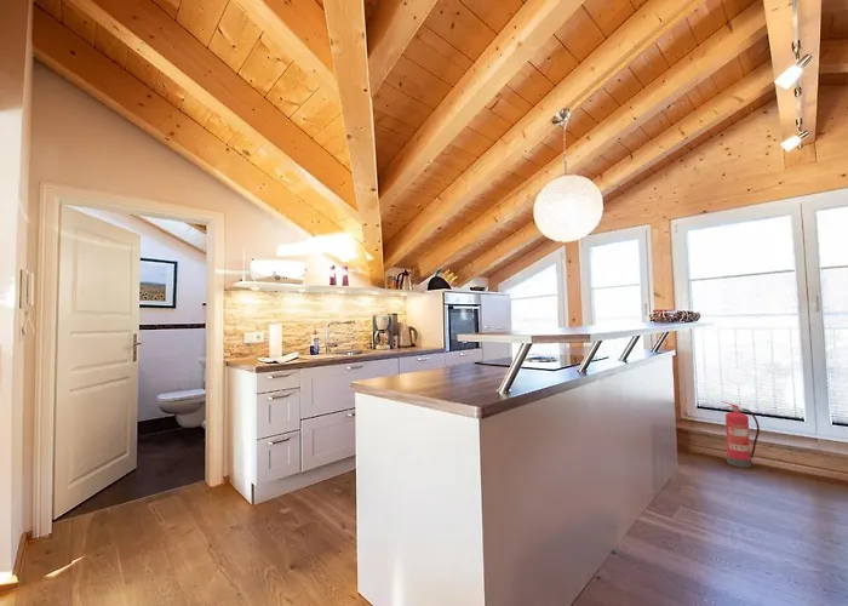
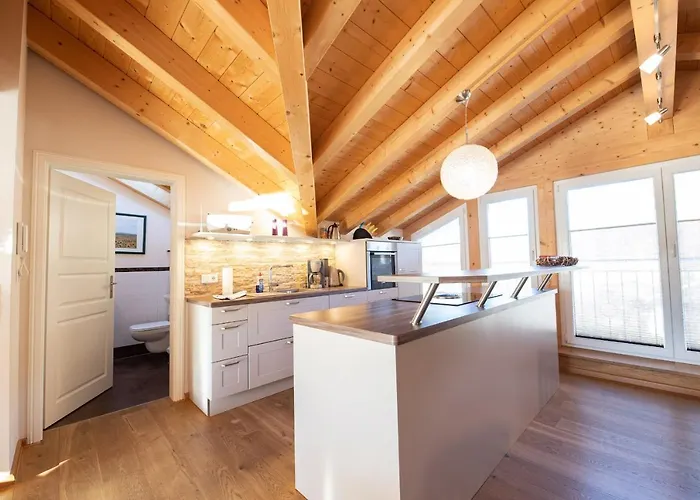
- fire extinguisher (740, 434)
